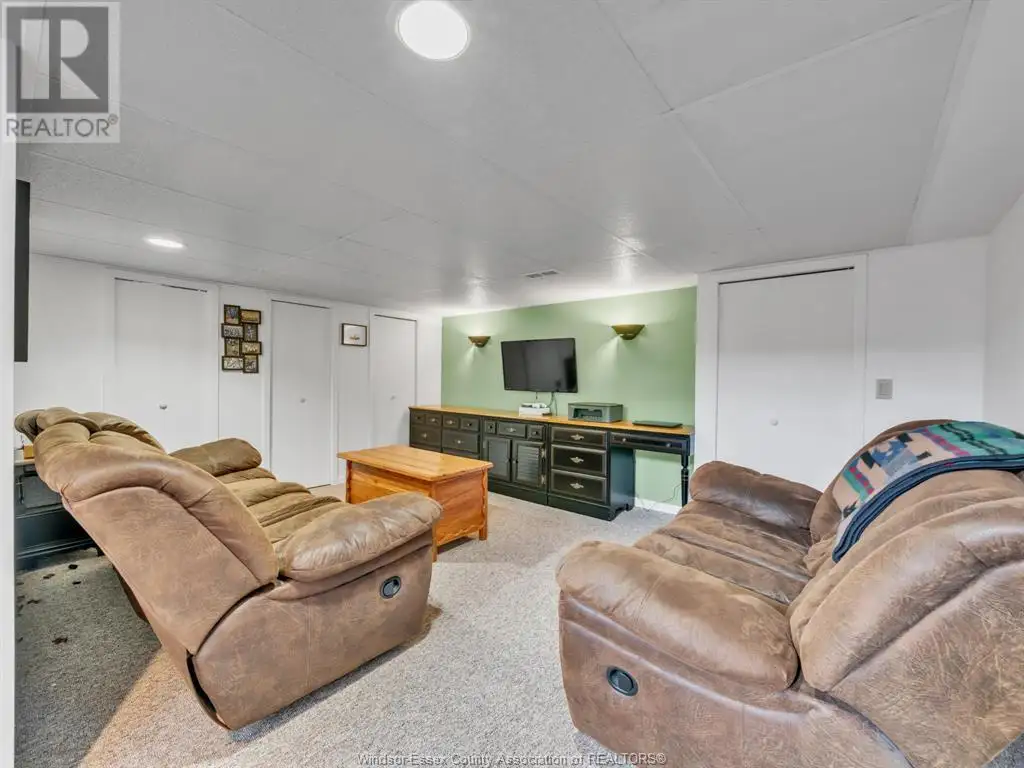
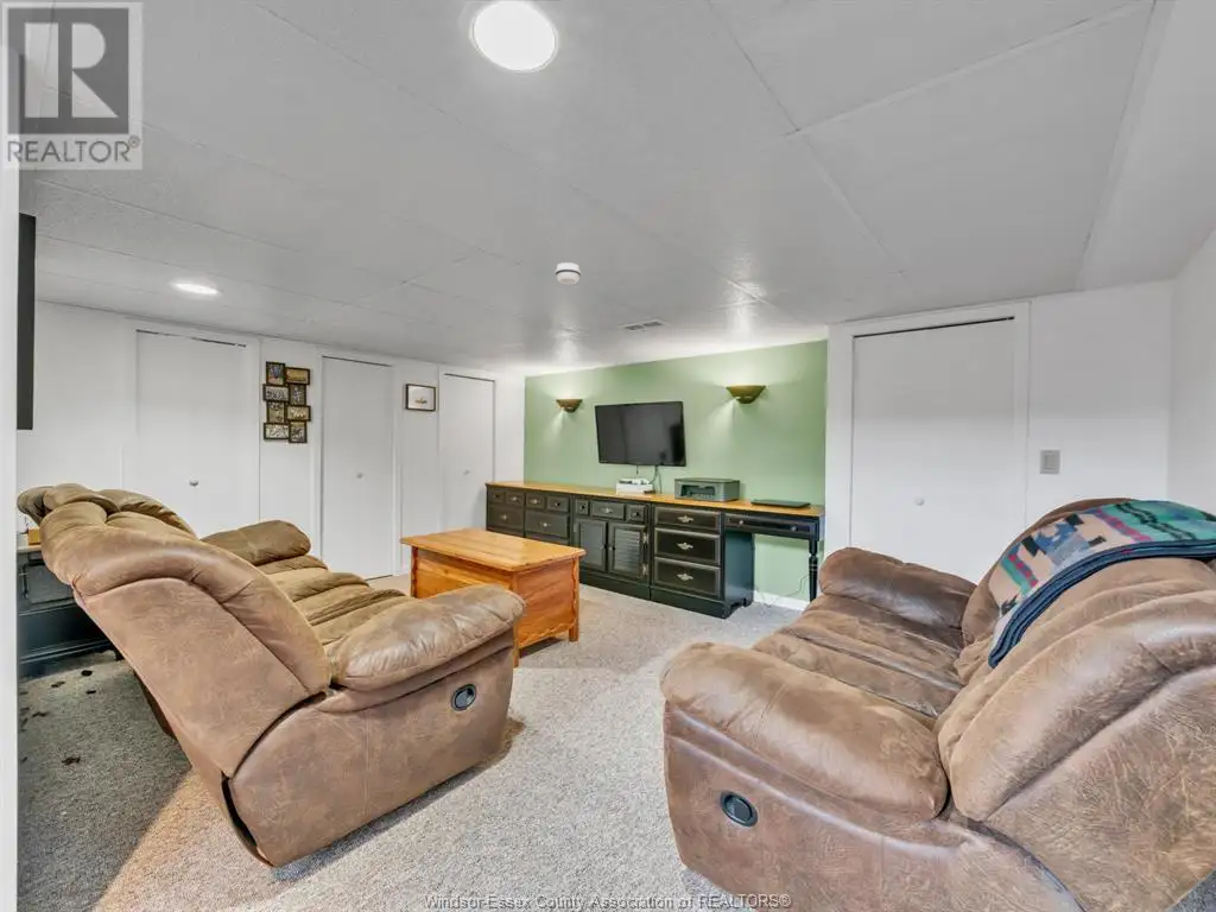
+ smoke detector (568, 273)
